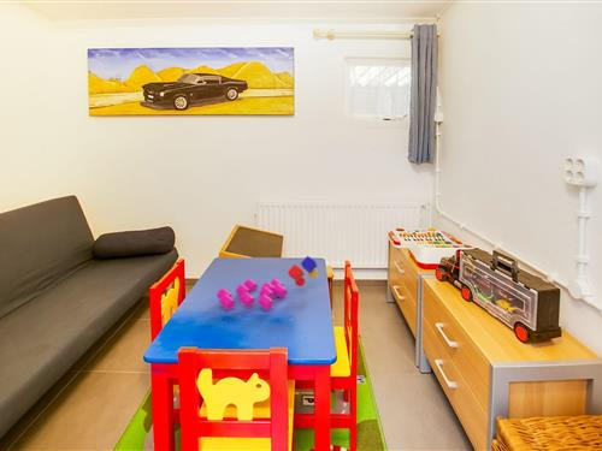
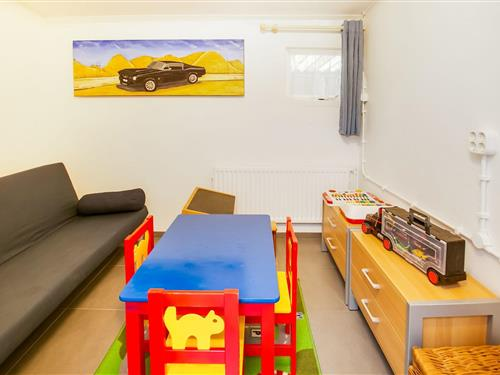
- toy blocks (267, 281)
